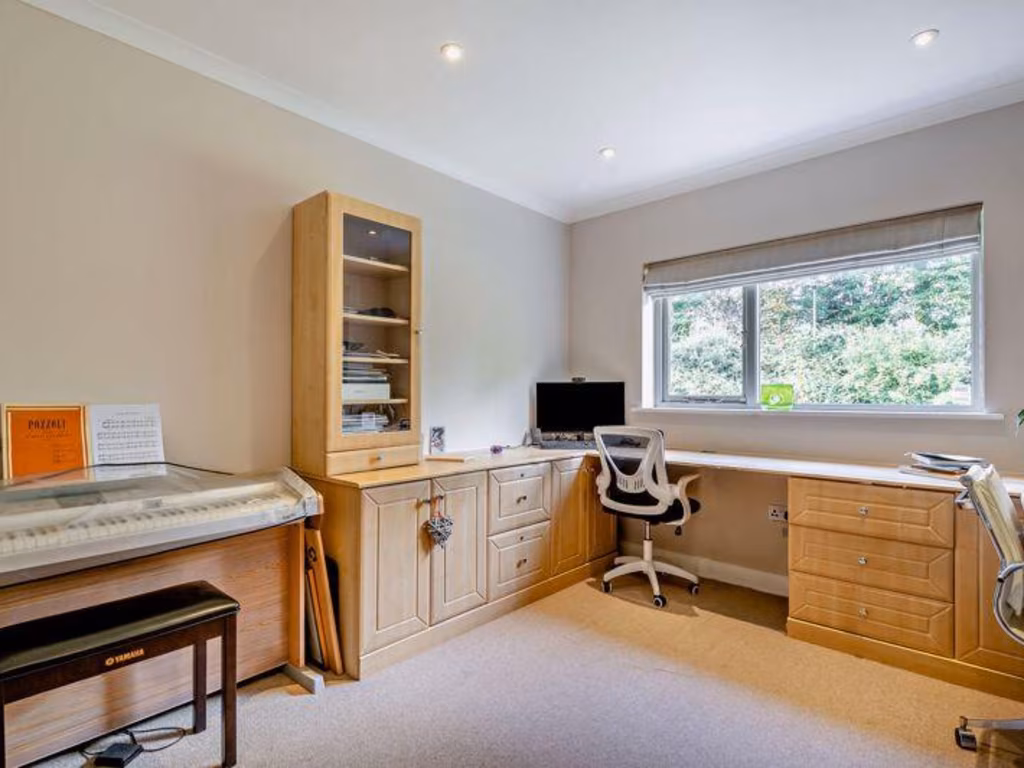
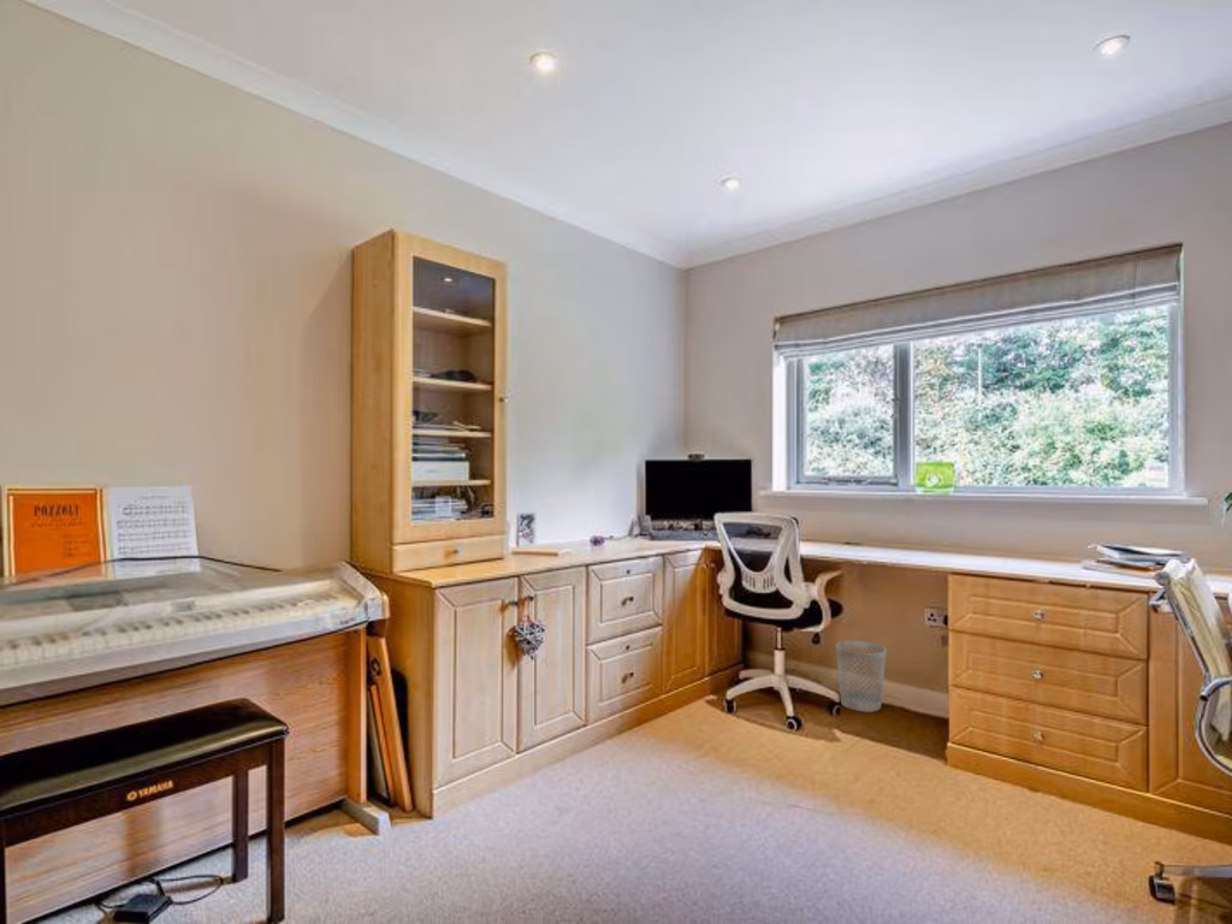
+ wastebasket (860, 676)
